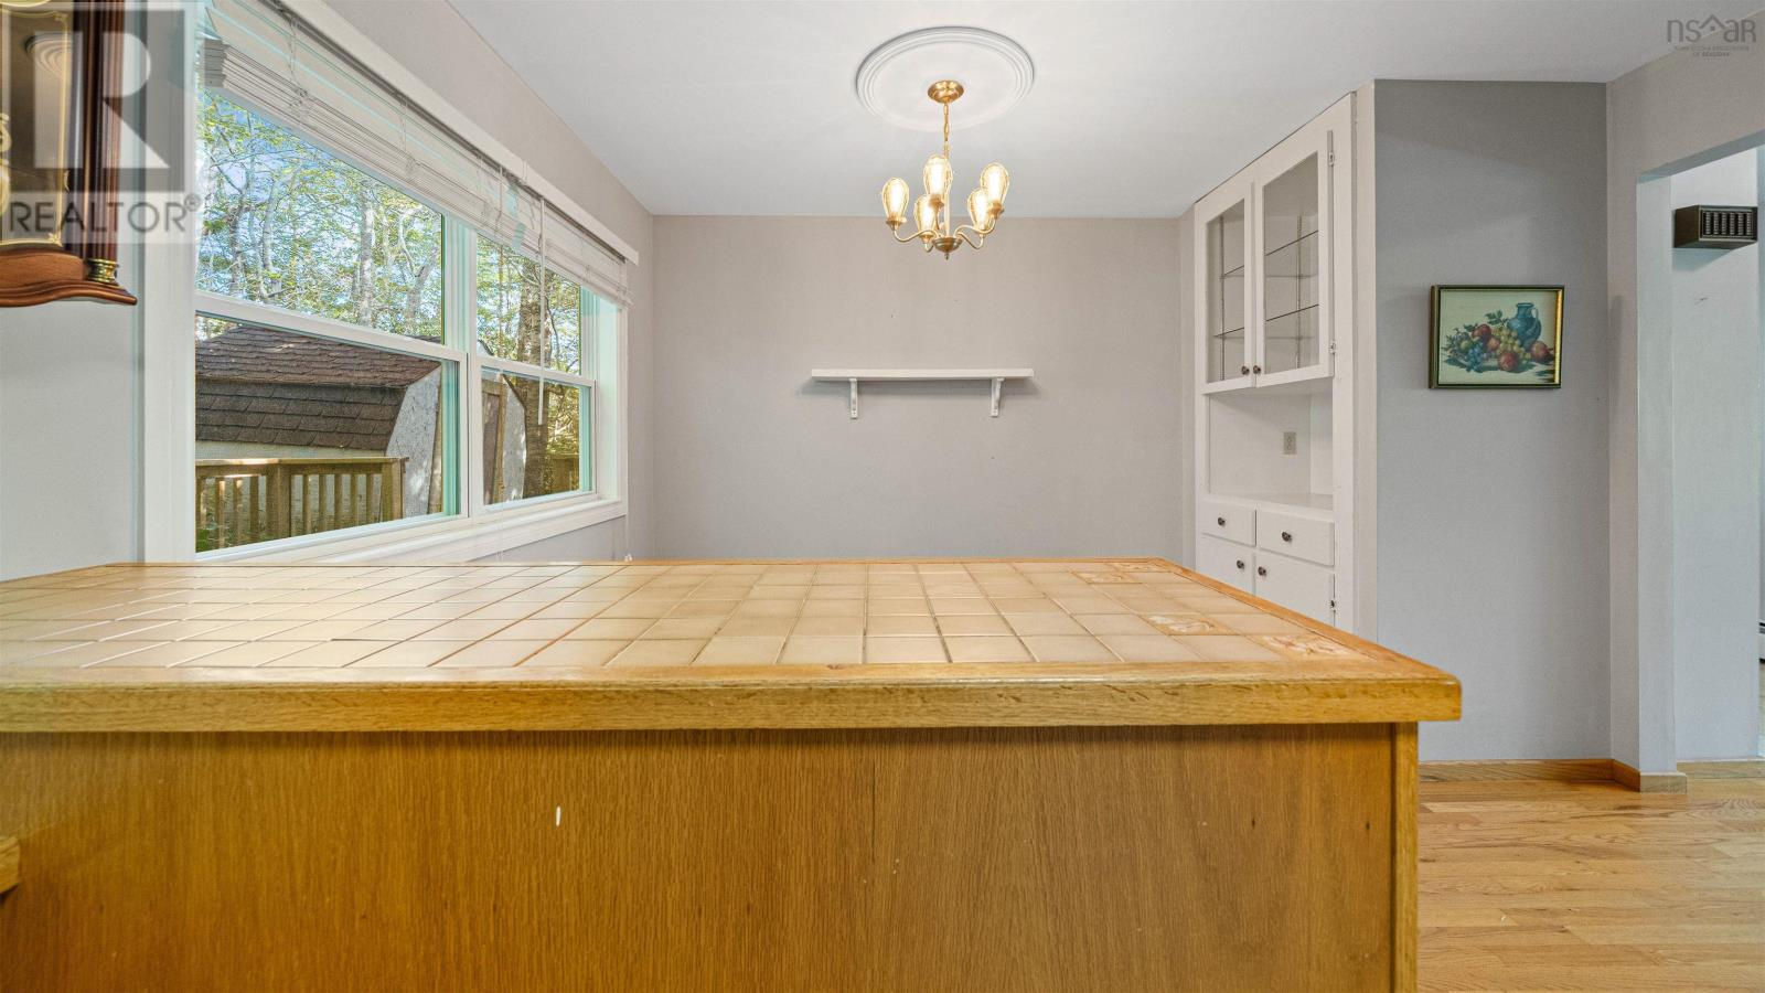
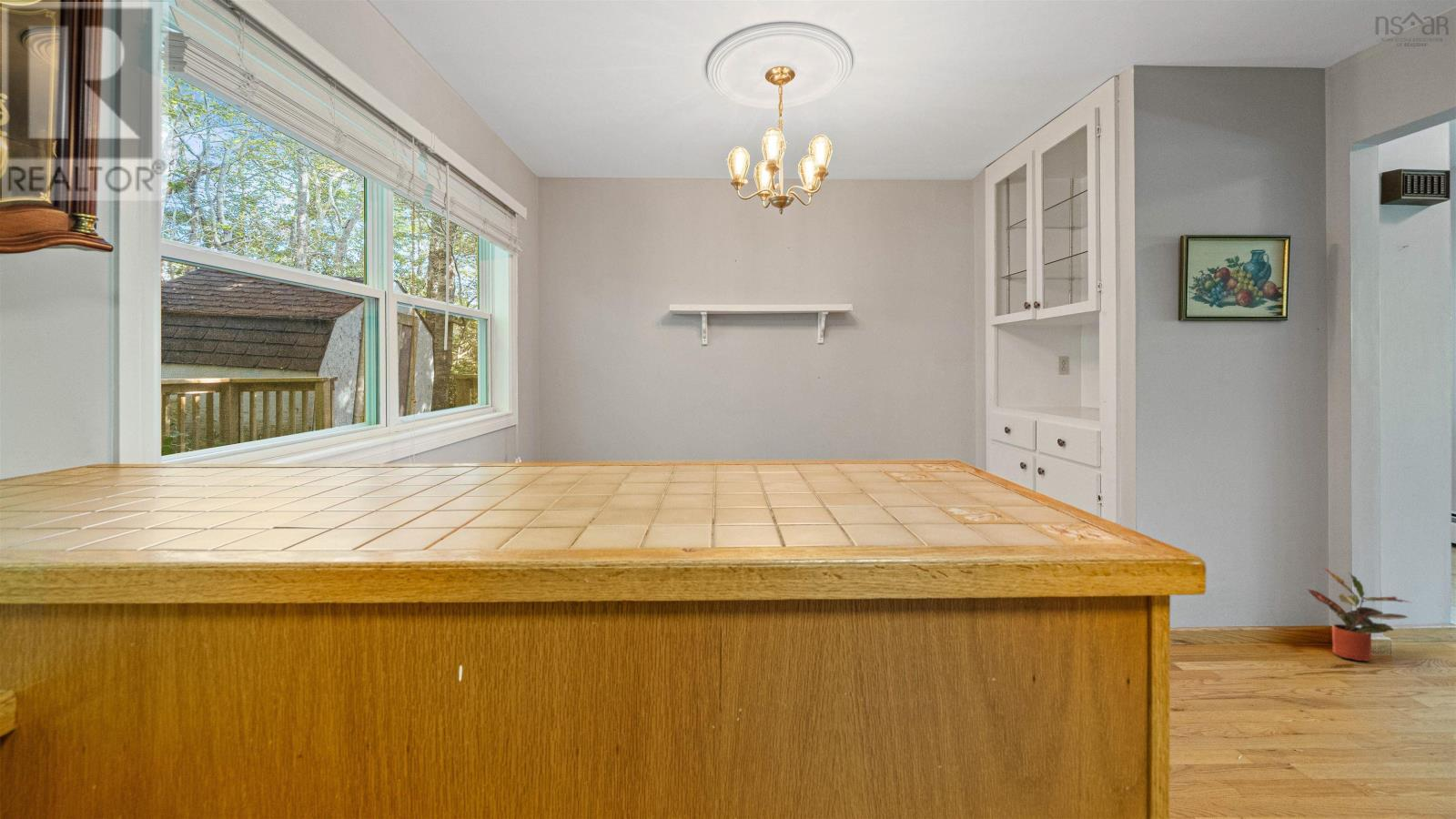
+ potted plant (1363, 616)
